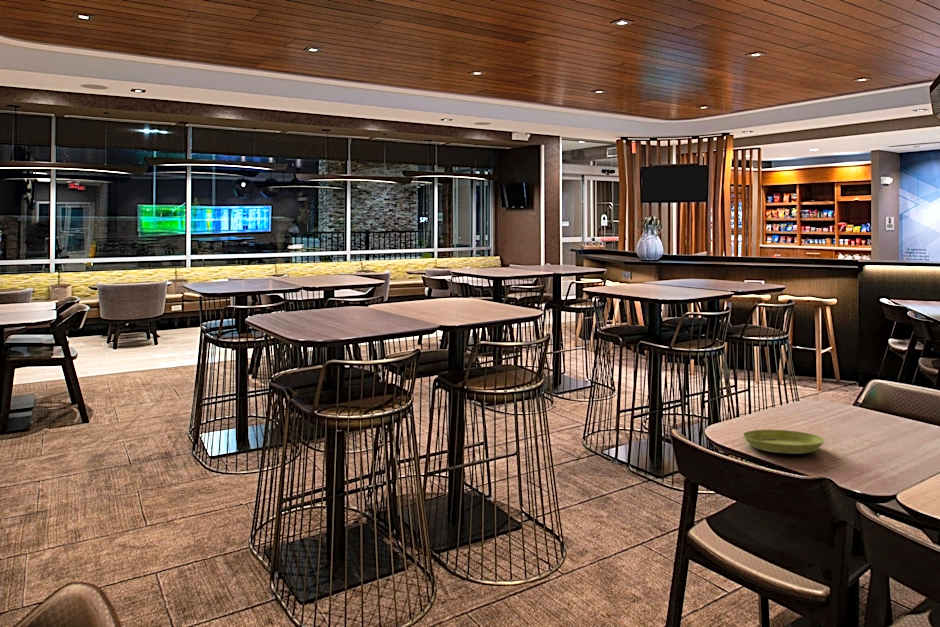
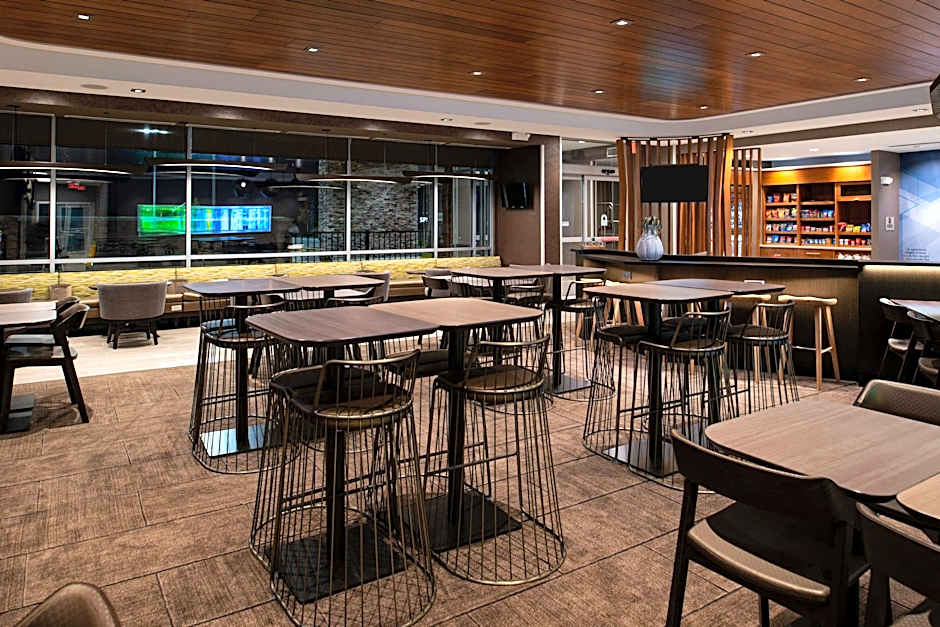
- saucer (782, 442)
